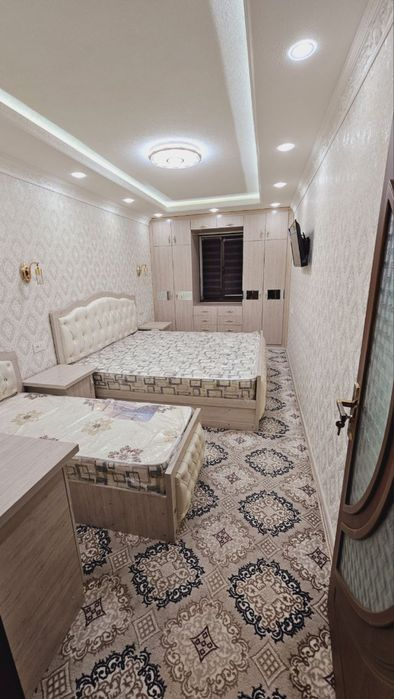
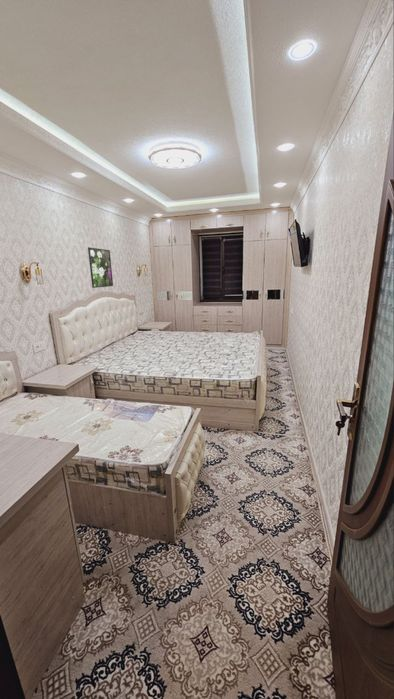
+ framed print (101, 268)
